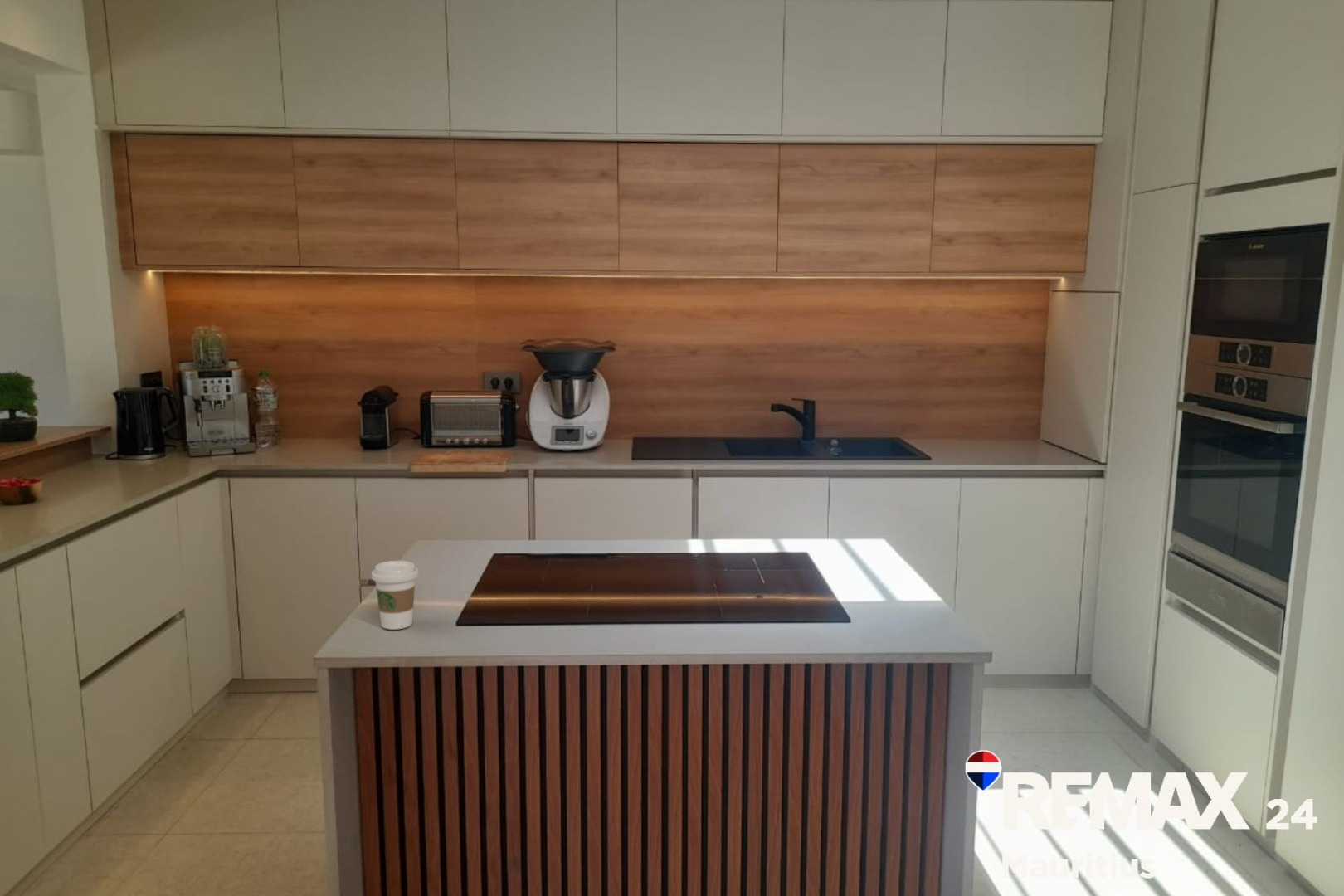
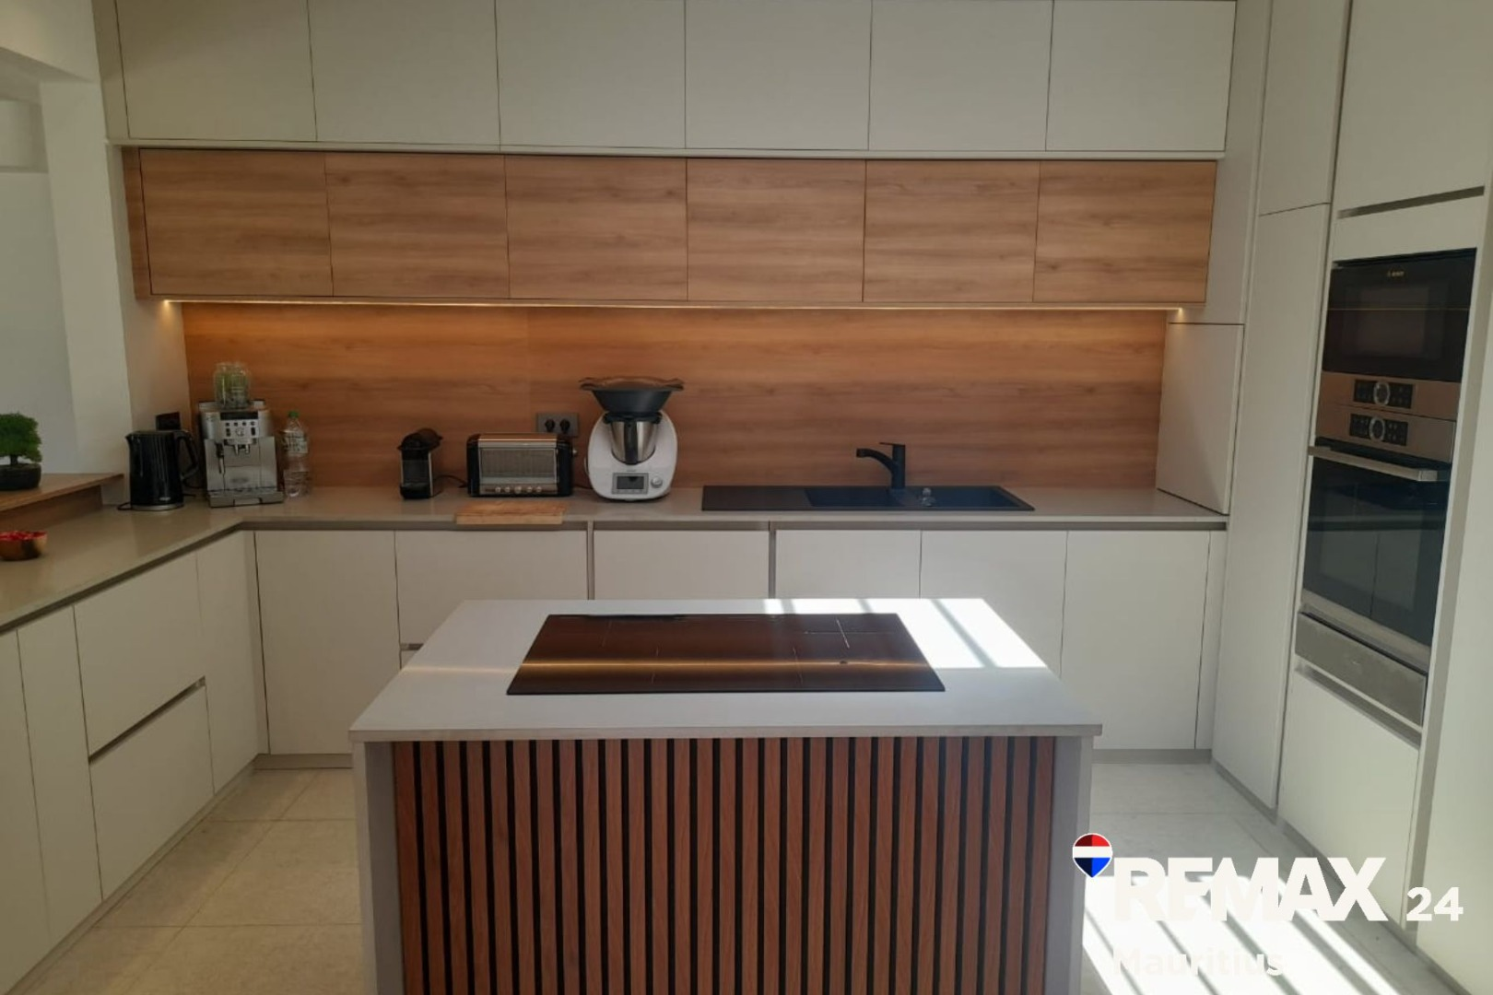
- coffee cup (396, 595)
